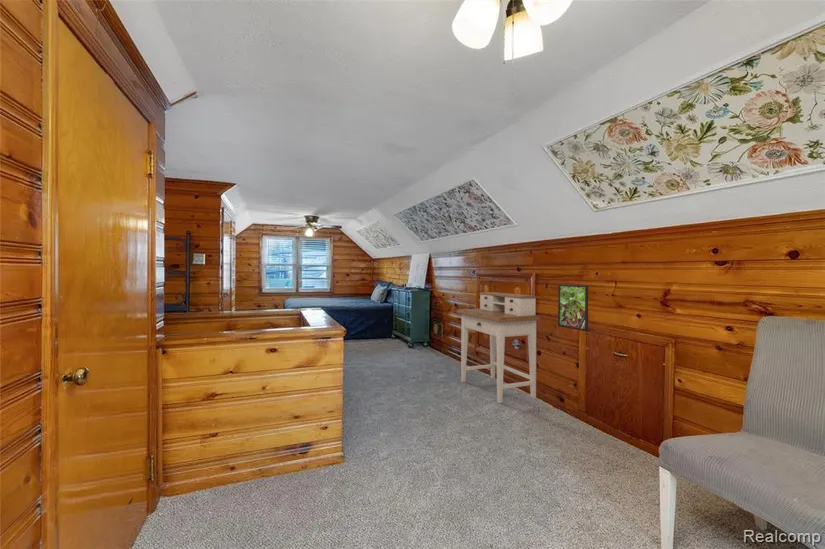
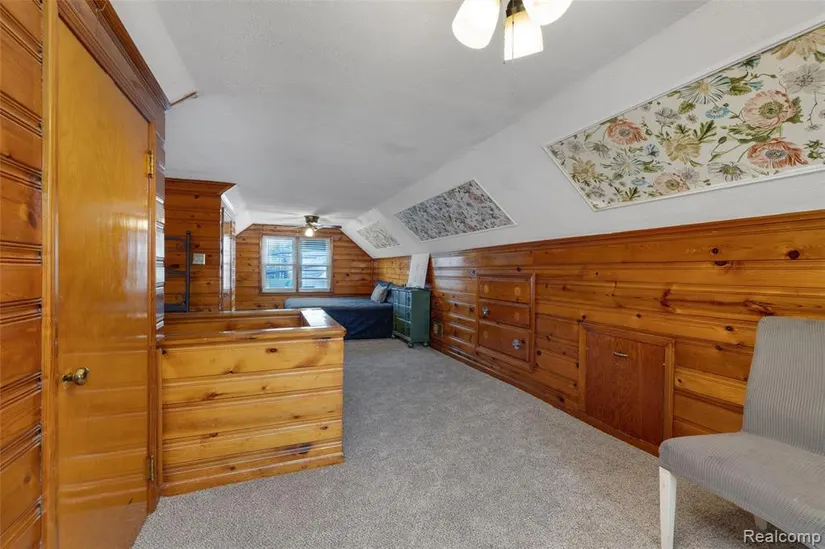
- desk (494, 341)
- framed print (572, 306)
